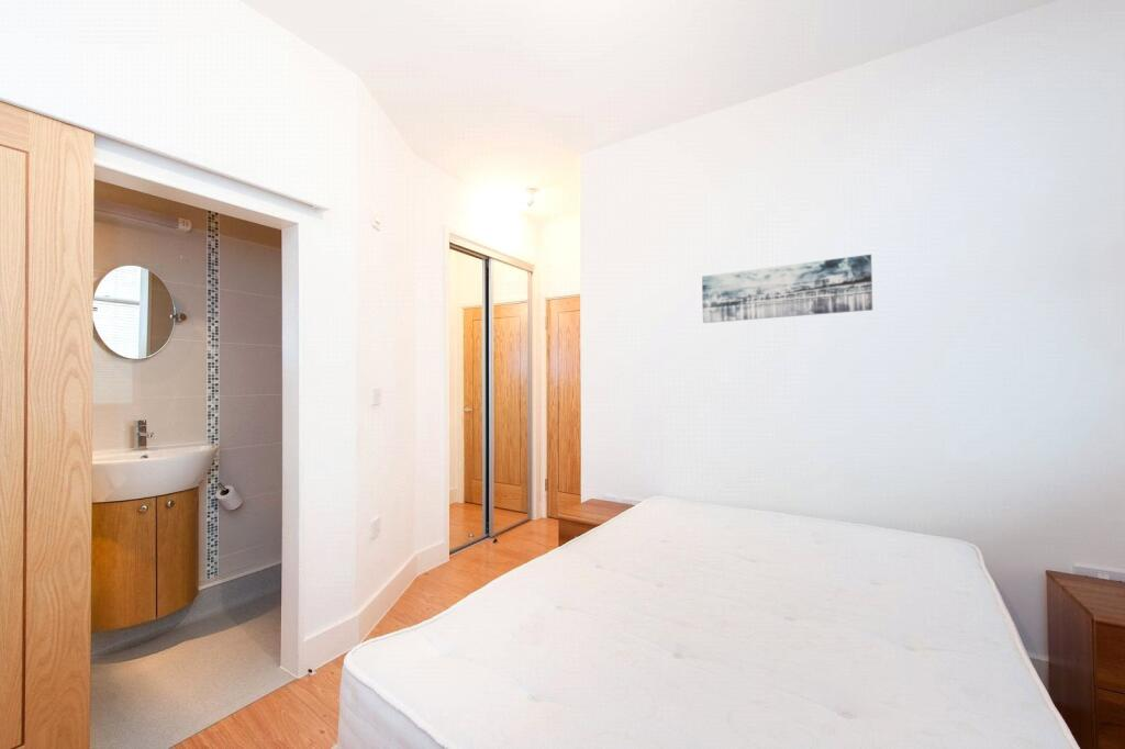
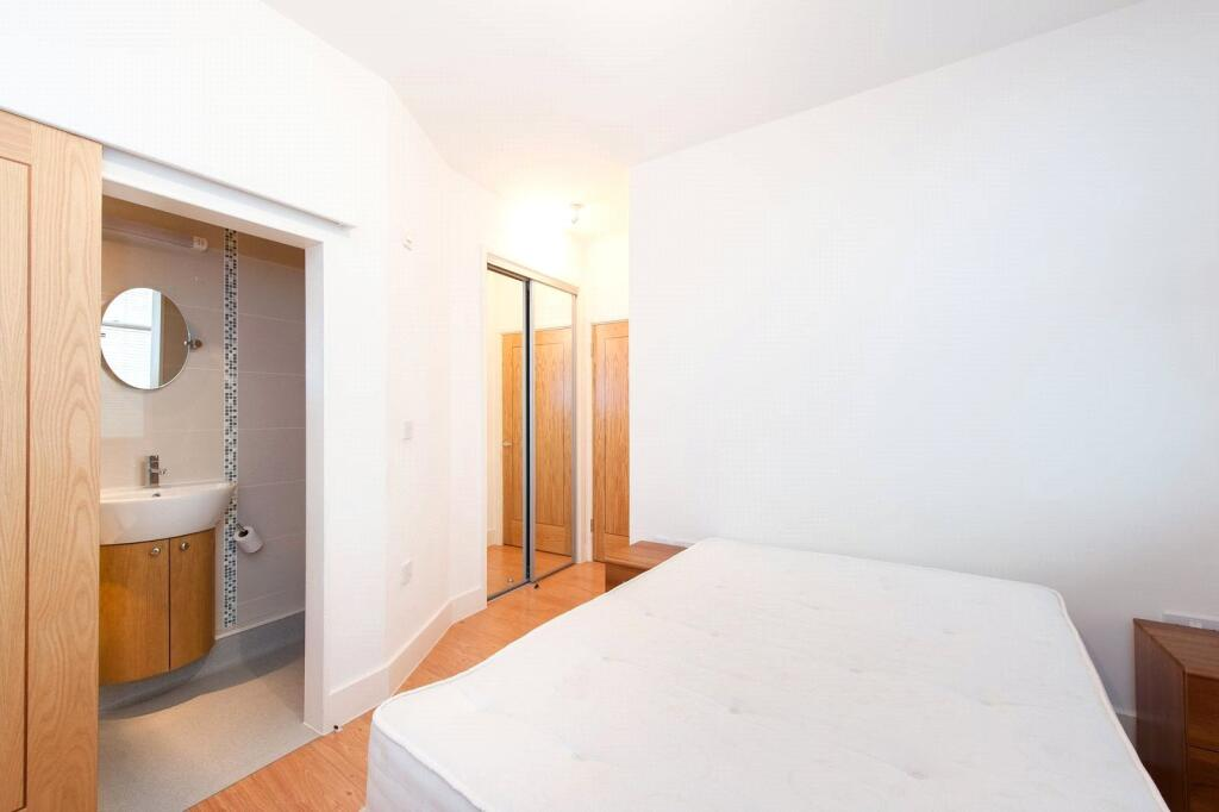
- wall art (780, 291)
